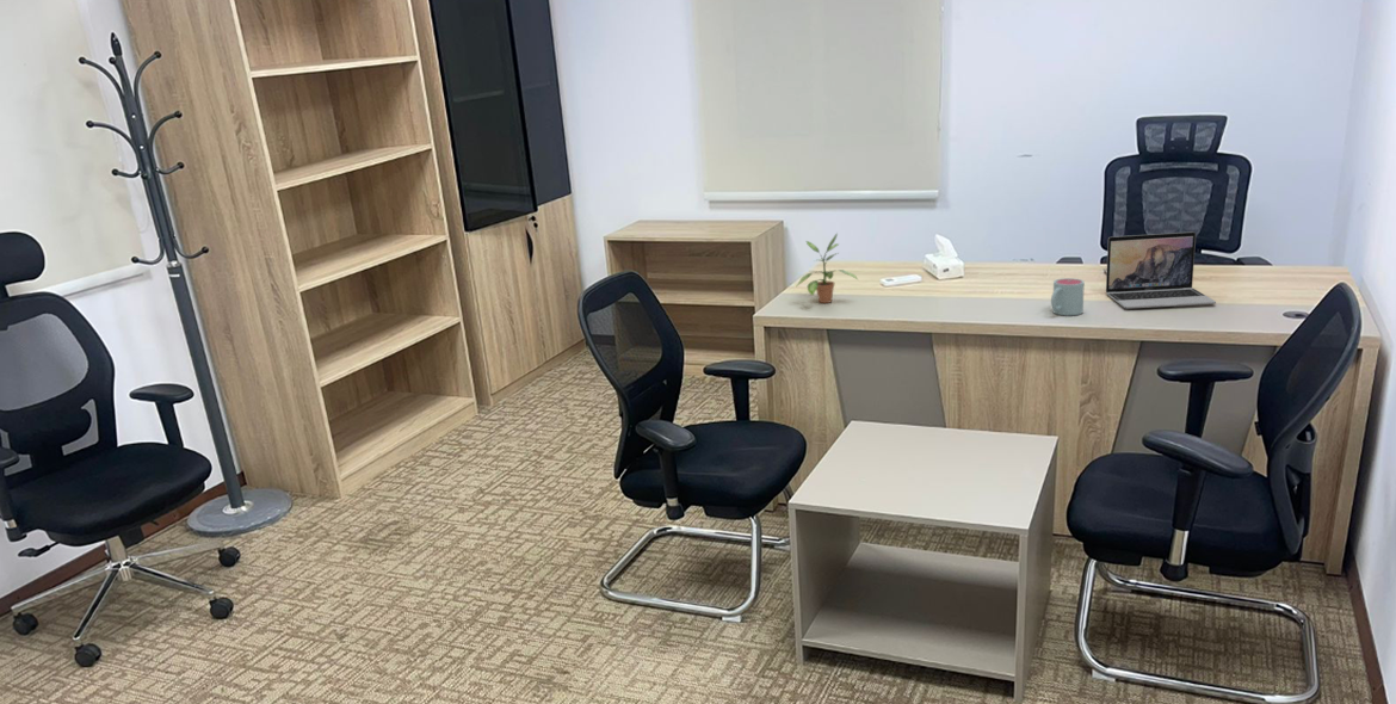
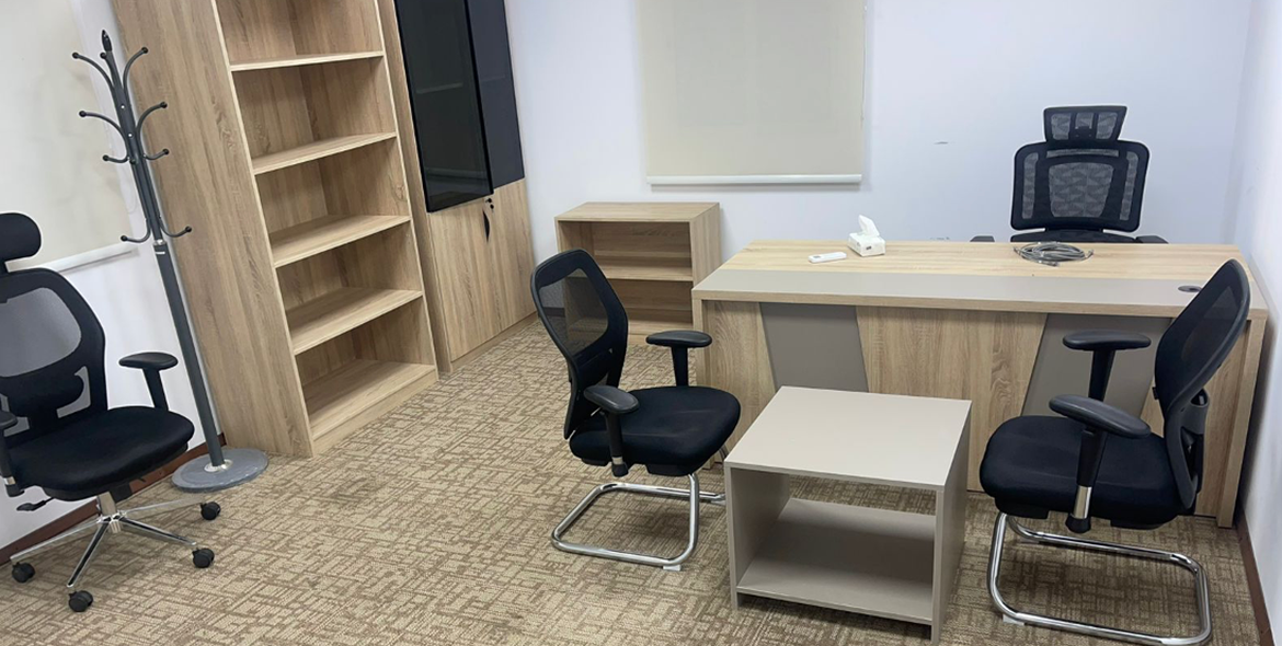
- mug (1063, 297)
- potted plant (824, 267)
- laptop (1161, 270)
